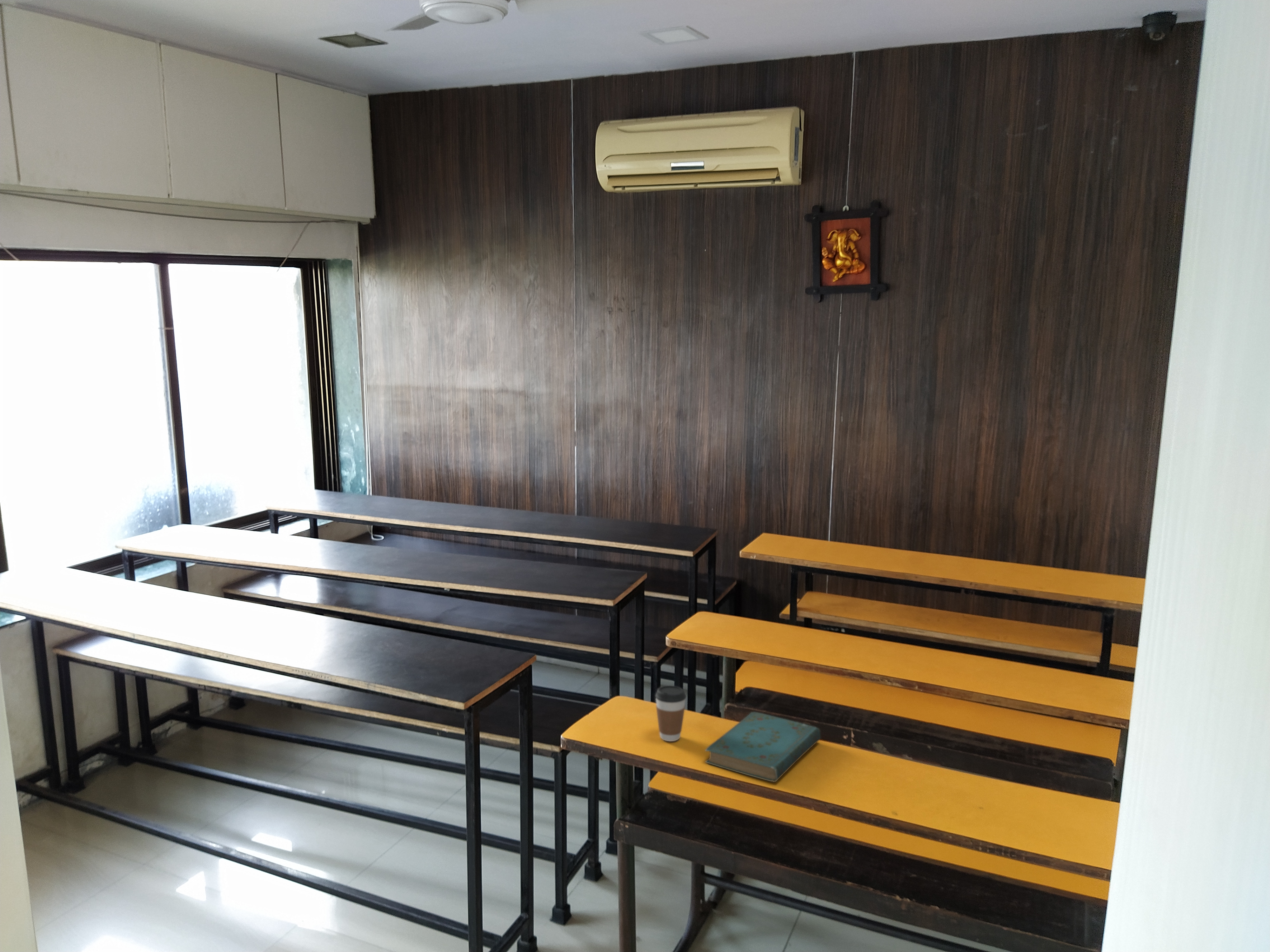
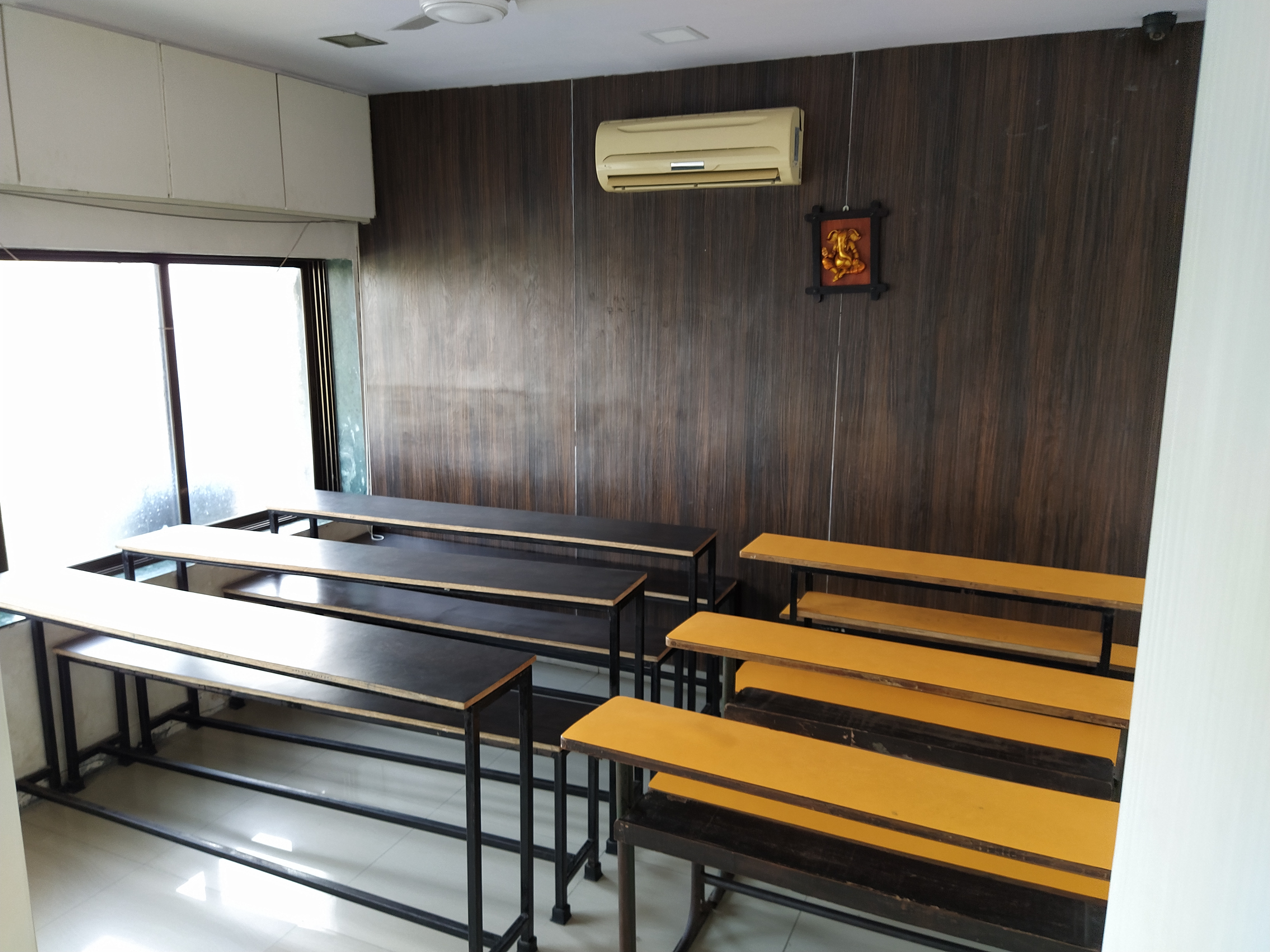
- coffee cup (670, 713)
- book (764, 744)
